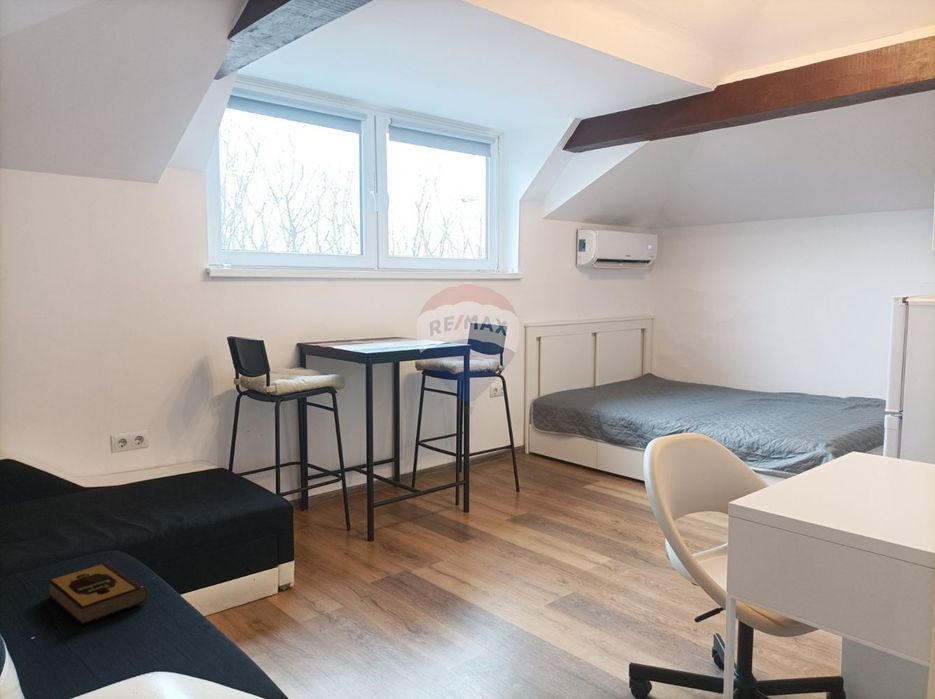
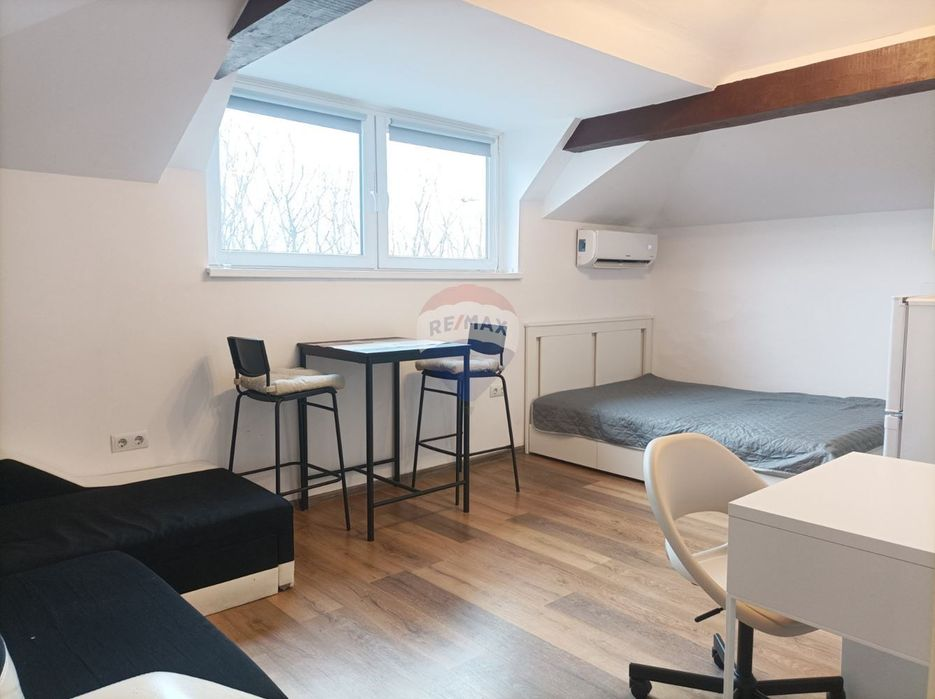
- hardback book (98, 590)
